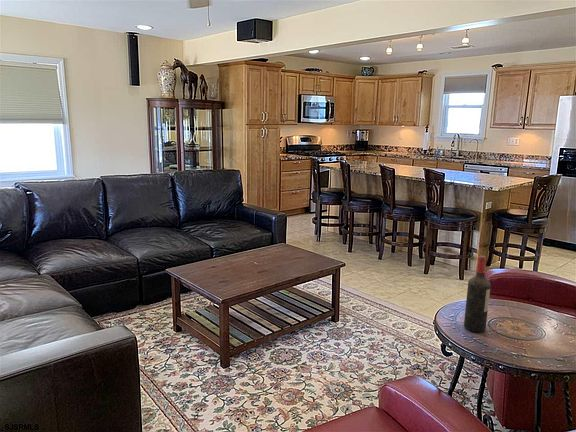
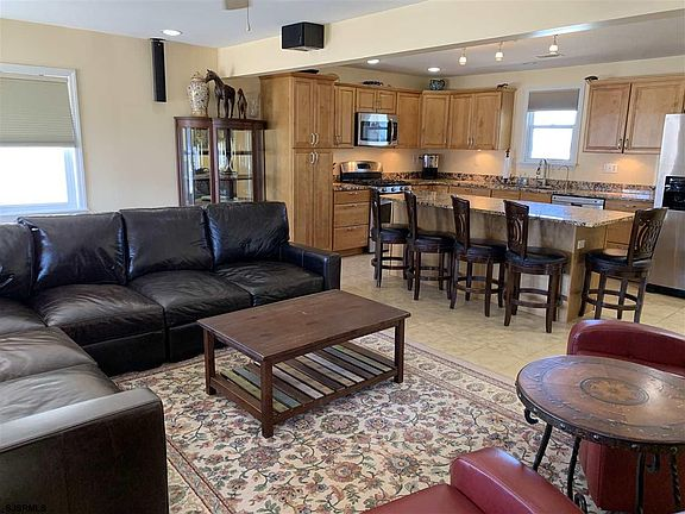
- wine bottle (478, 292)
